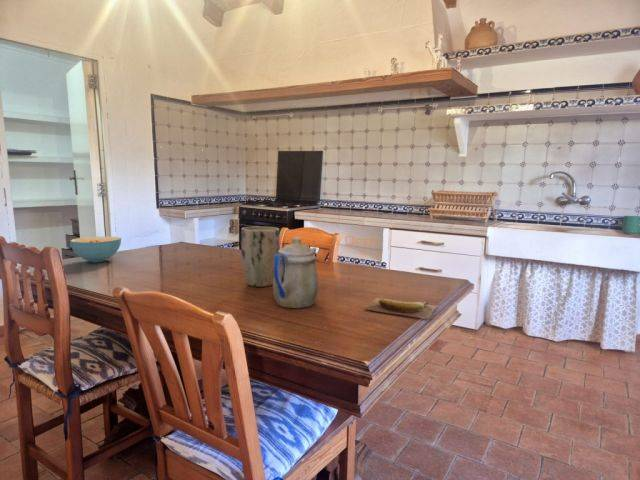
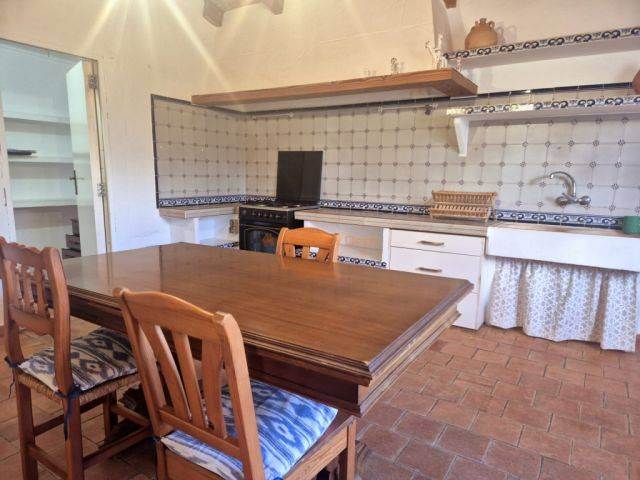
- teapot (295, 270)
- cereal bowl (96, 250)
- plant pot (260, 256)
- banana (400, 304)
